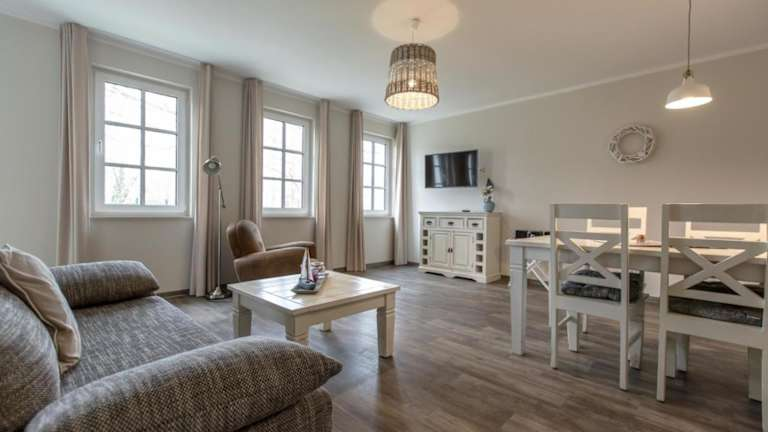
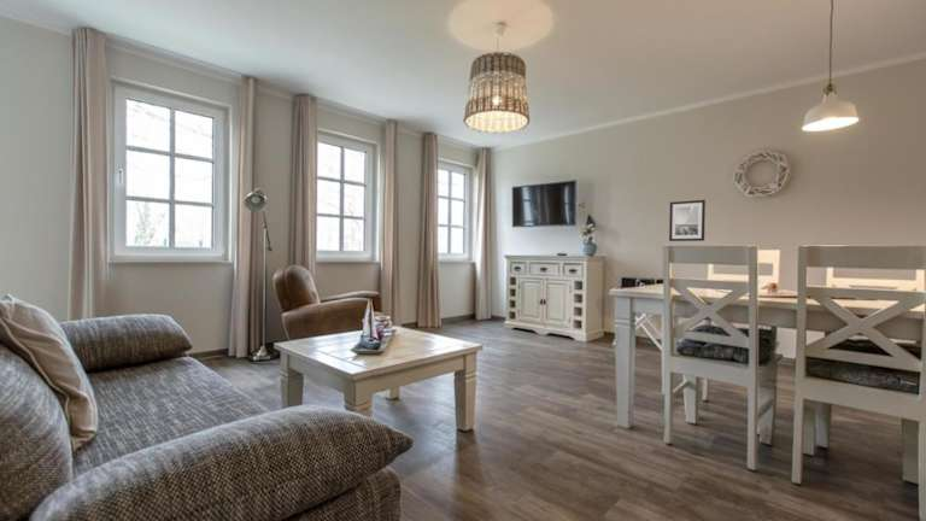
+ wall art (686, 221)
